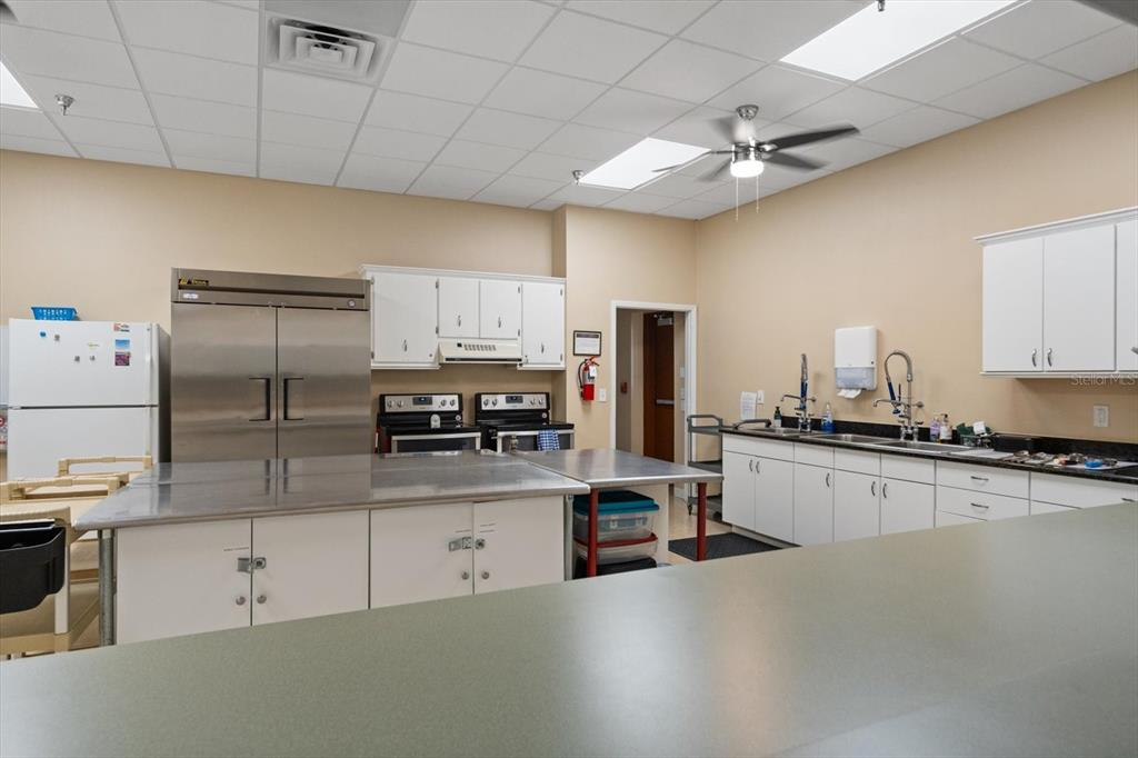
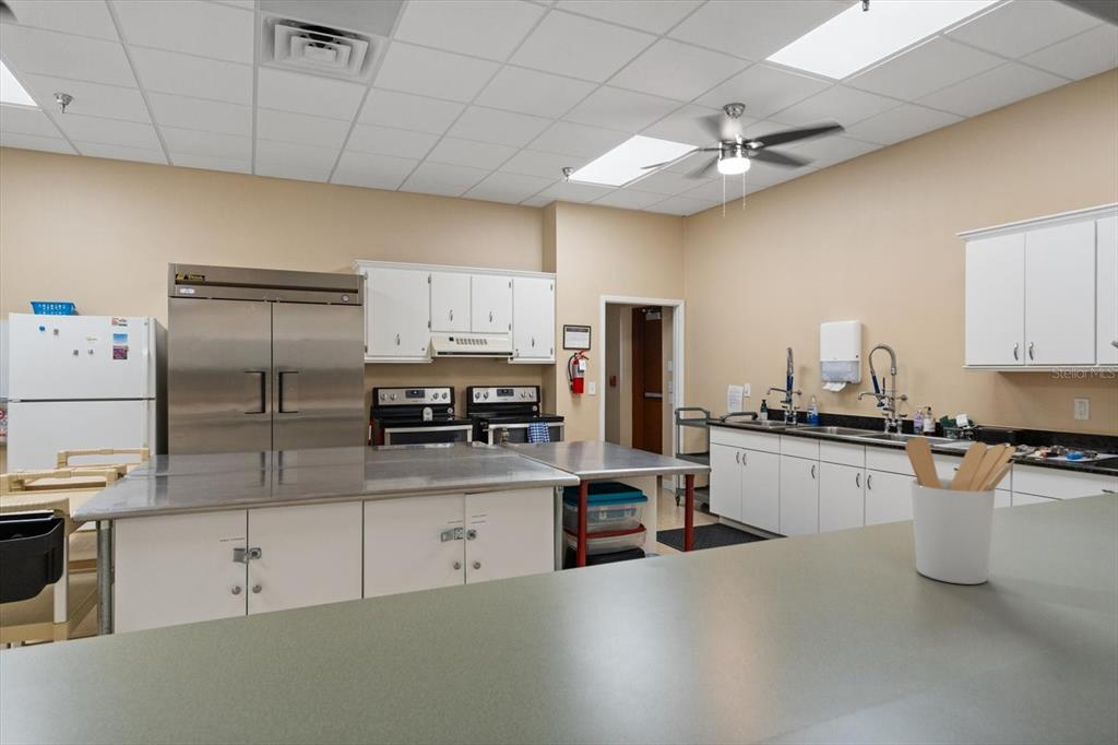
+ utensil holder (963, 505)
